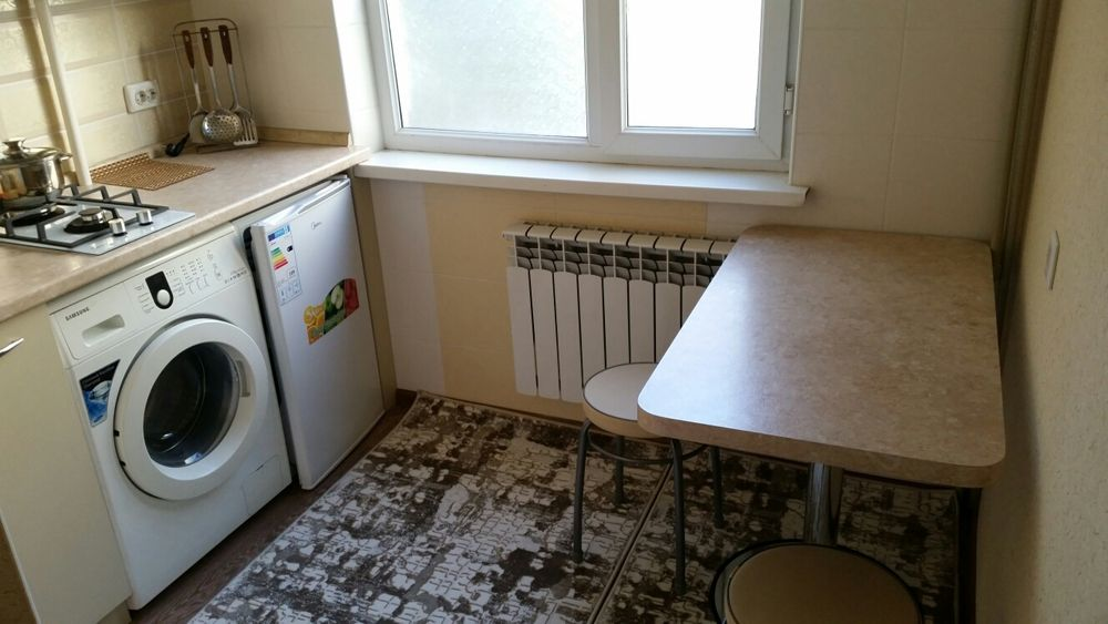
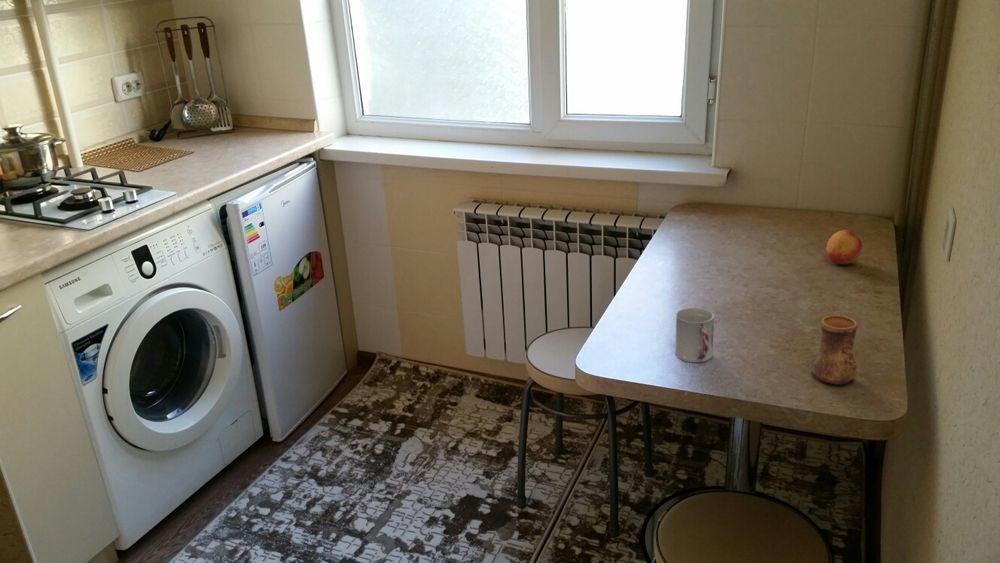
+ cup (836, 349)
+ fruit (844, 247)
+ cup (697, 338)
